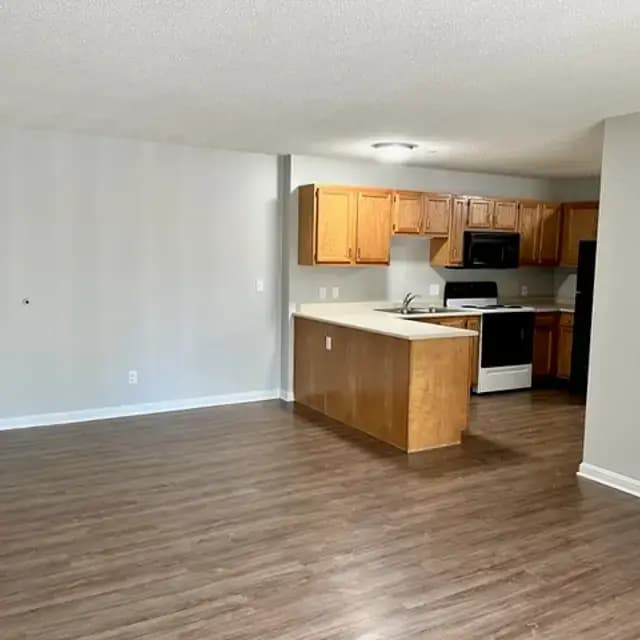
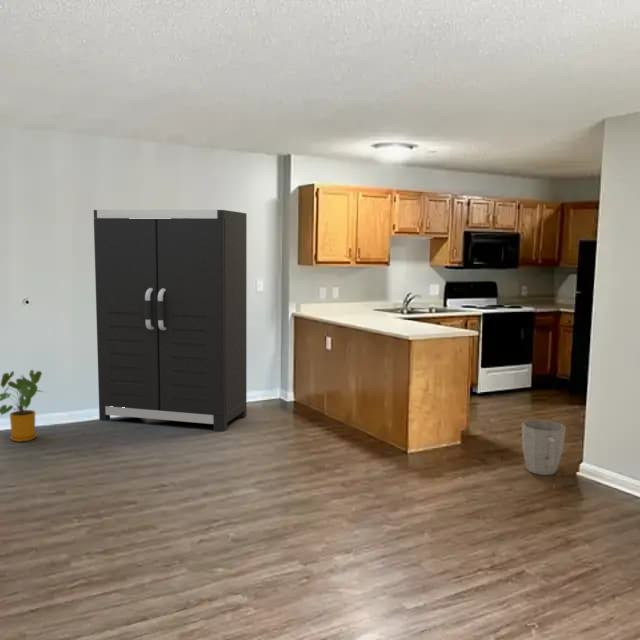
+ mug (545, 449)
+ house plant (19, 406)
+ storage cabinet (170, 317)
